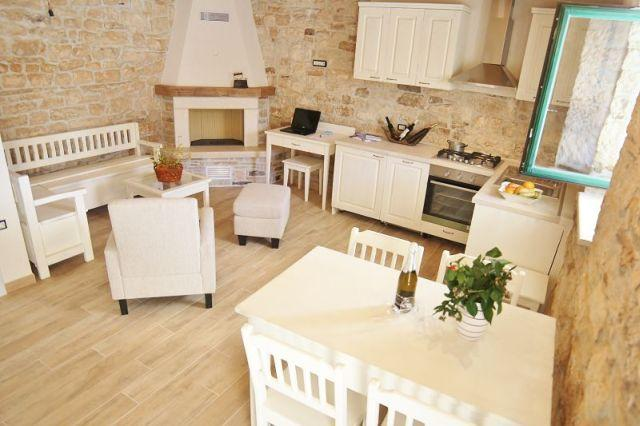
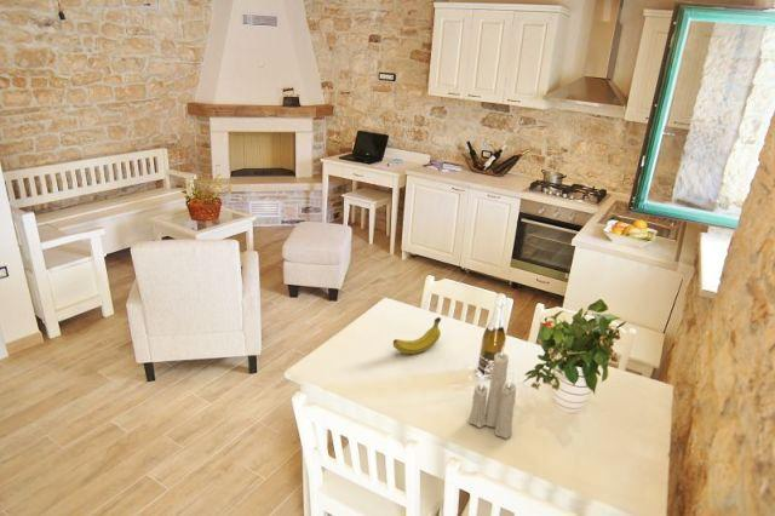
+ fruit (417, 339)
+ candle (496, 385)
